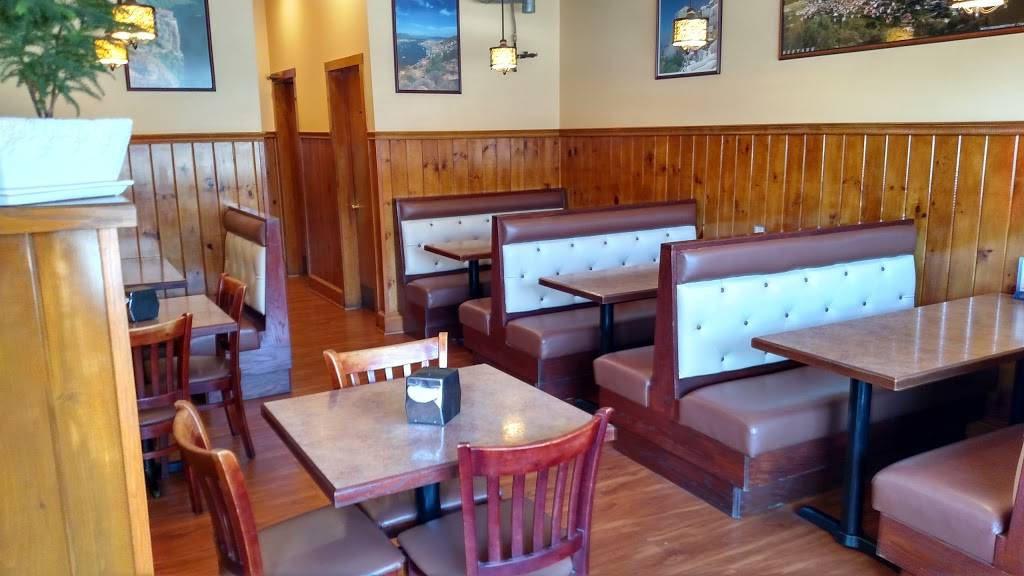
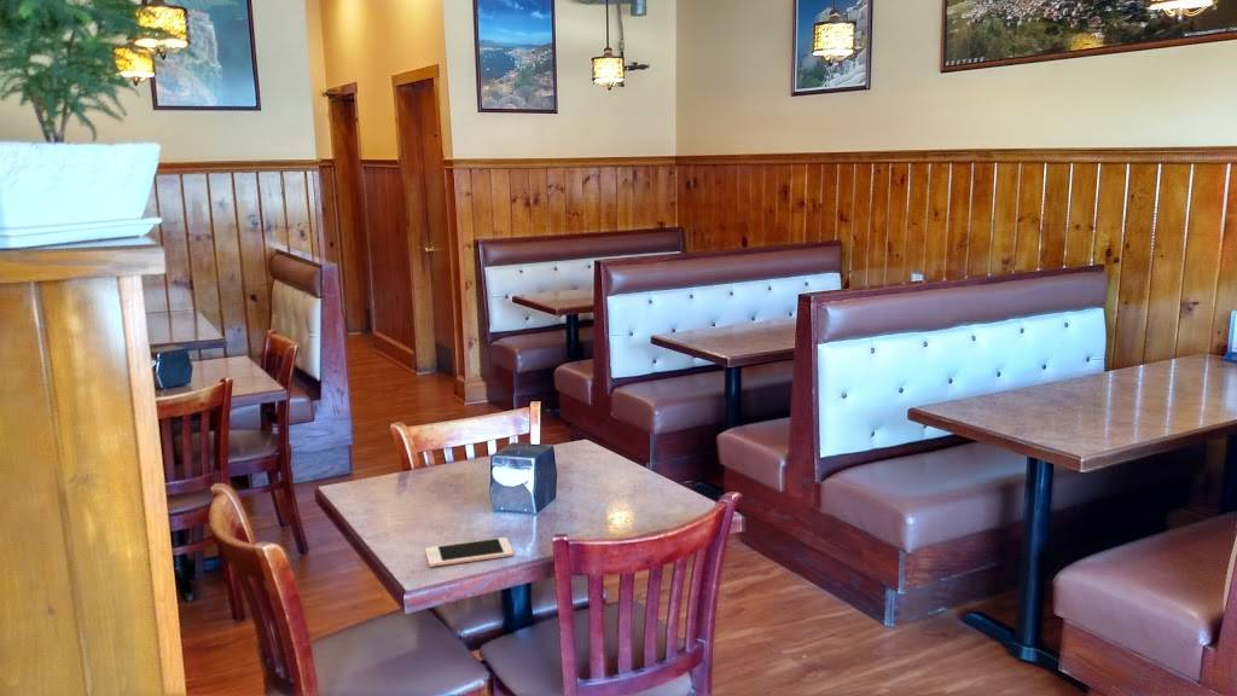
+ cell phone (469, 551)
